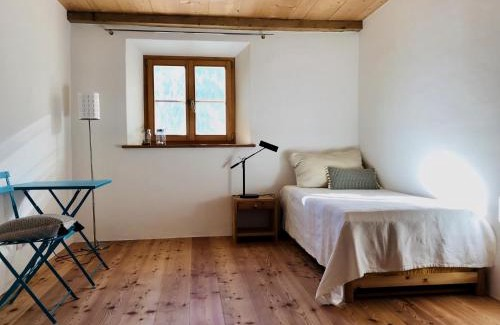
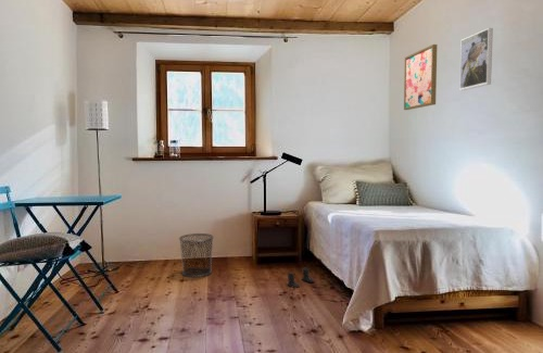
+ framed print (475, 61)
+ boots (302, 278)
+ waste bin (197, 254)
+ wall art (419, 79)
